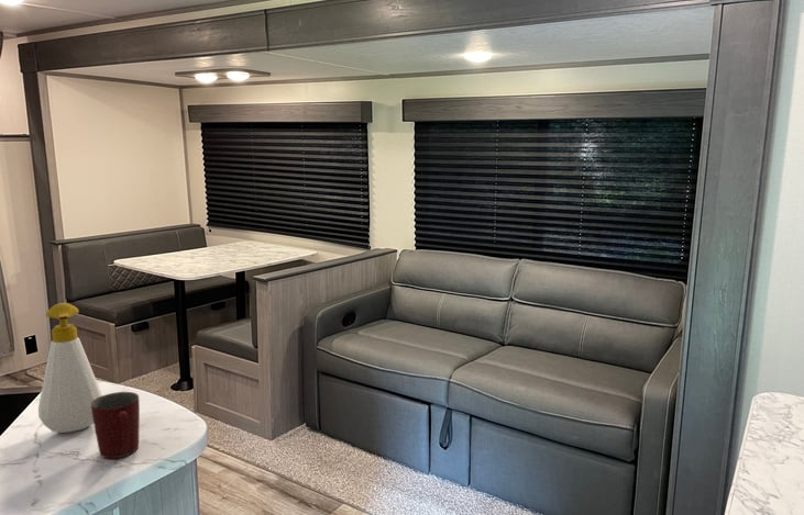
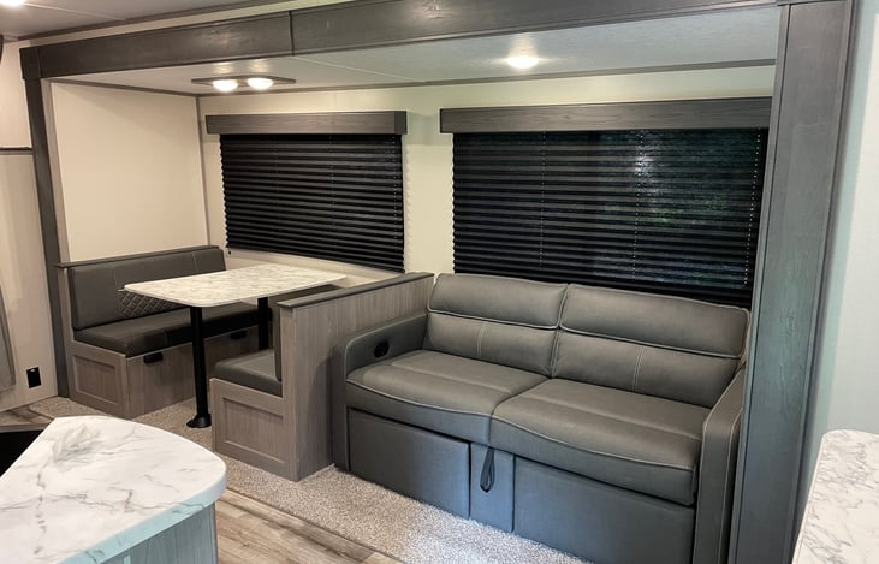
- soap bottle (67, 368)
- mug (119, 427)
